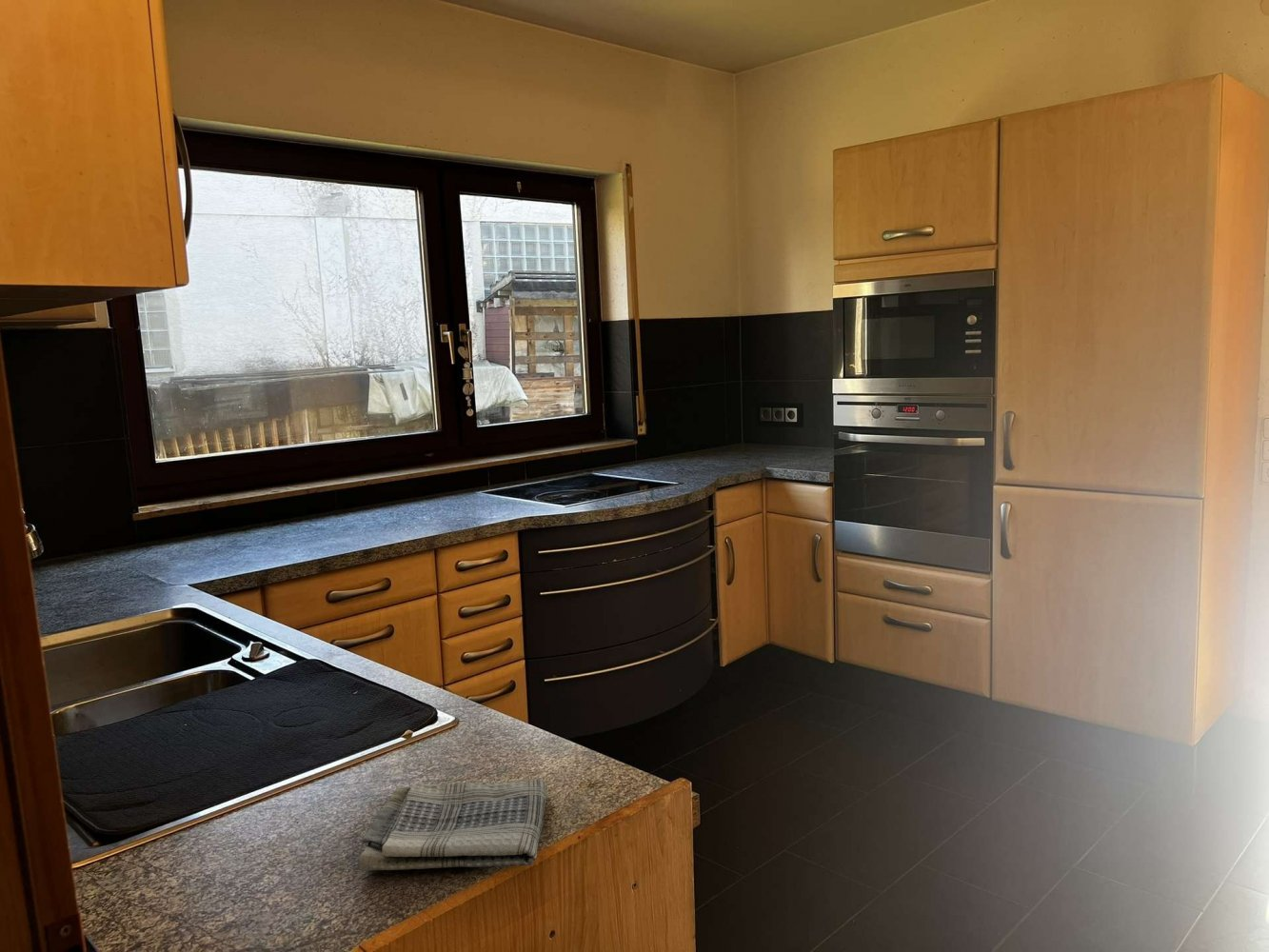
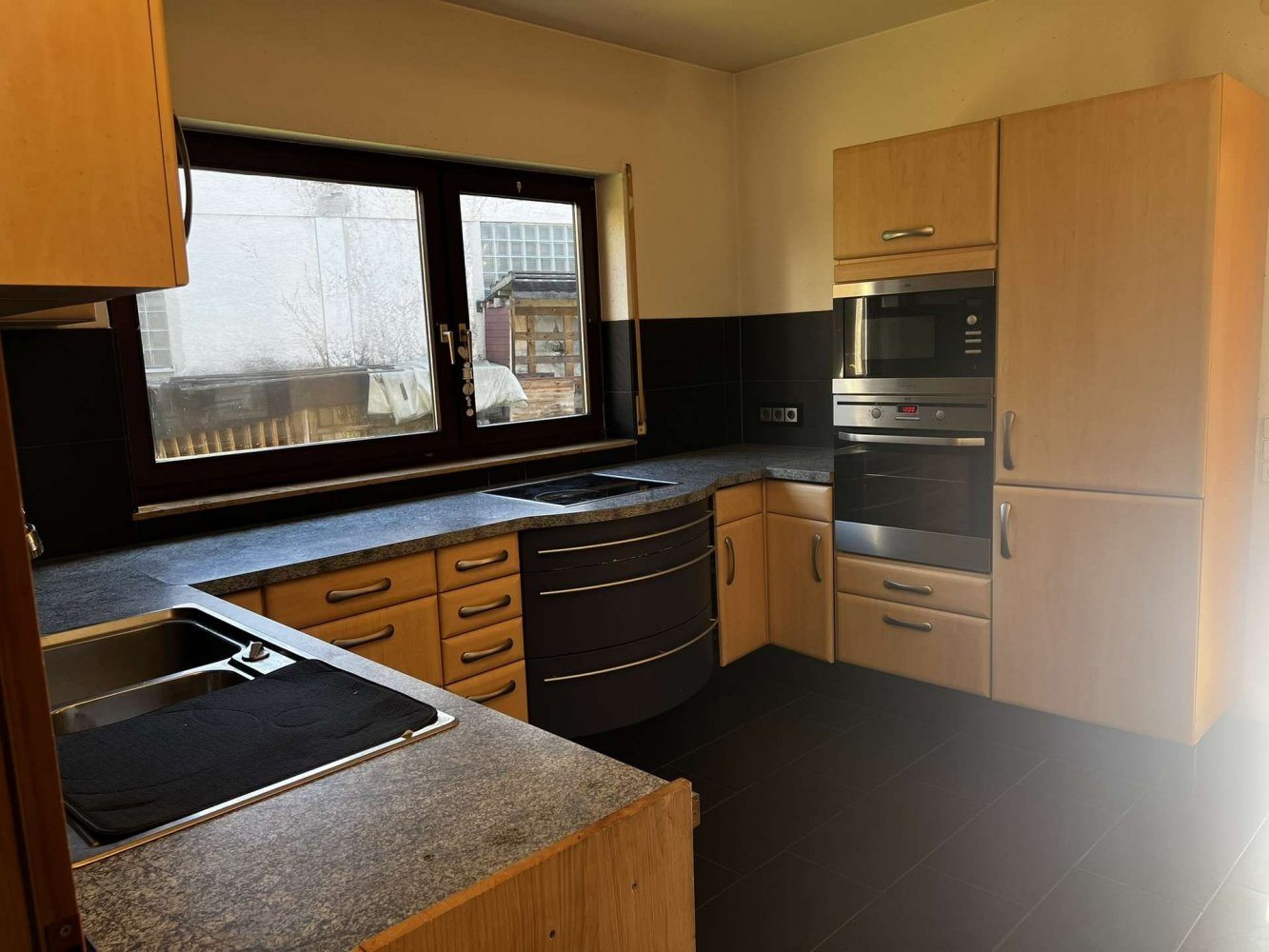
- dish towel (458, 817)
